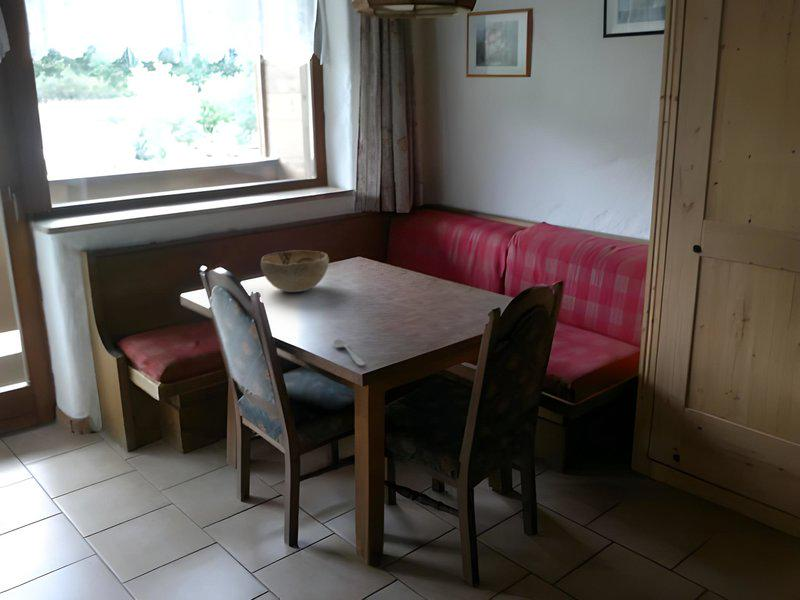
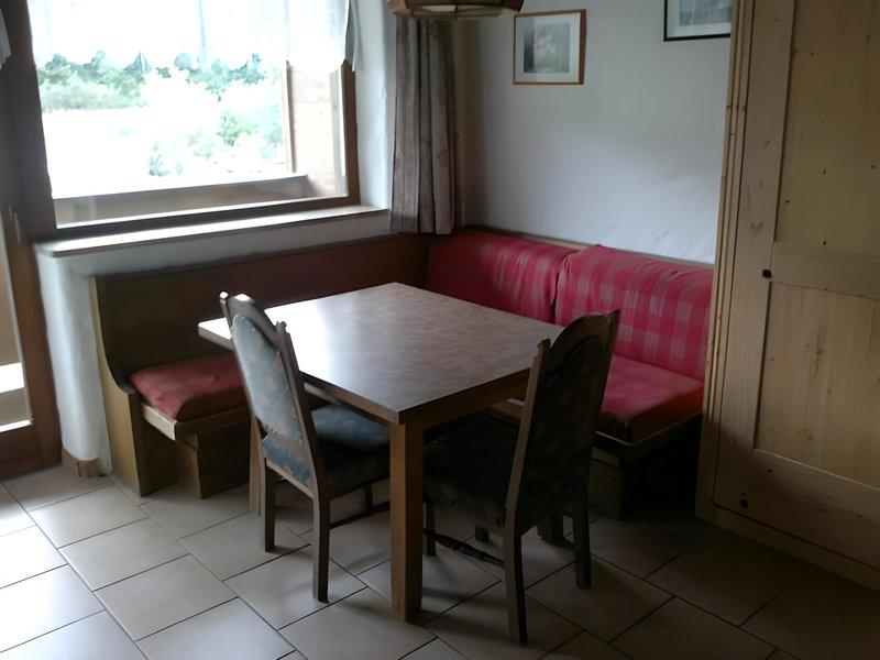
- decorative bowl (295, 273)
- spoon (349, 351)
